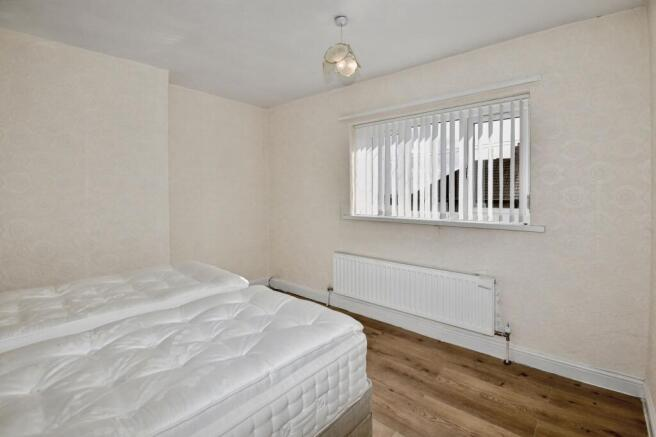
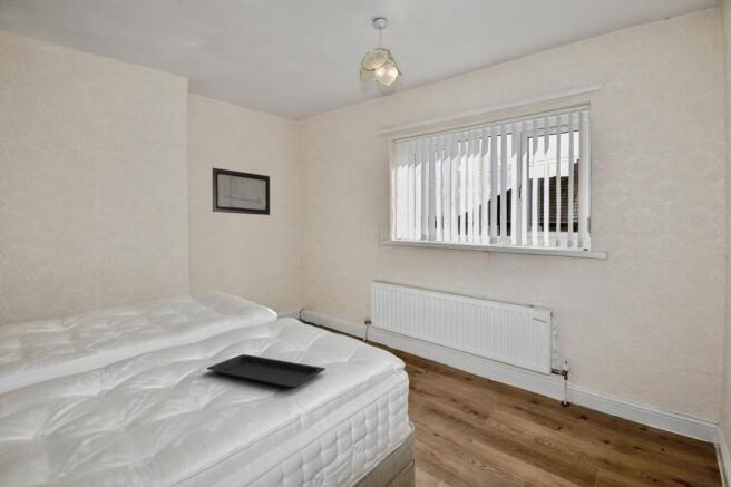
+ wall art (242, 193)
+ serving tray (265, 371)
